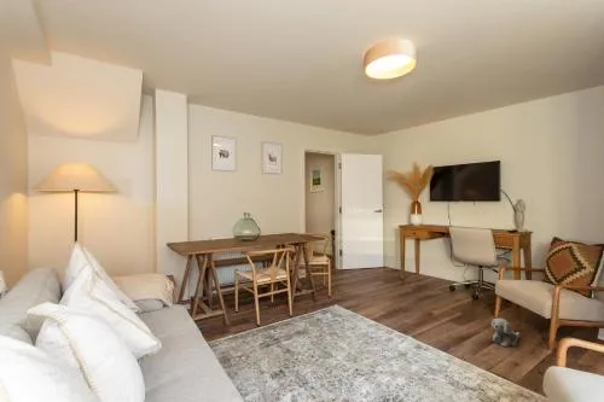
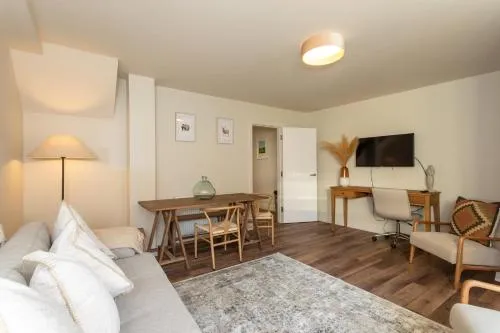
- plush toy (509, 330)
